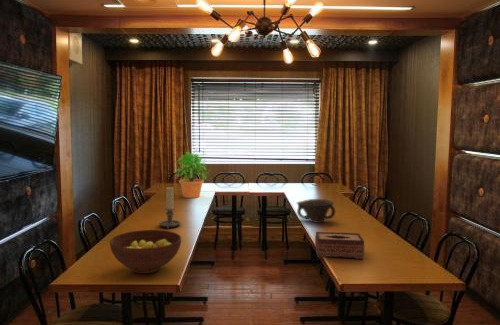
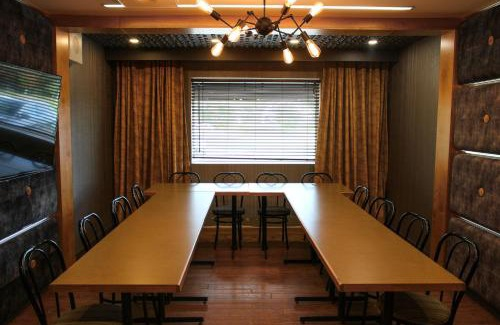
- fruit bowl (146, 254)
- candle holder (169, 206)
- tissue box (338, 244)
- potted plant (191, 173)
- bowl (315, 211)
